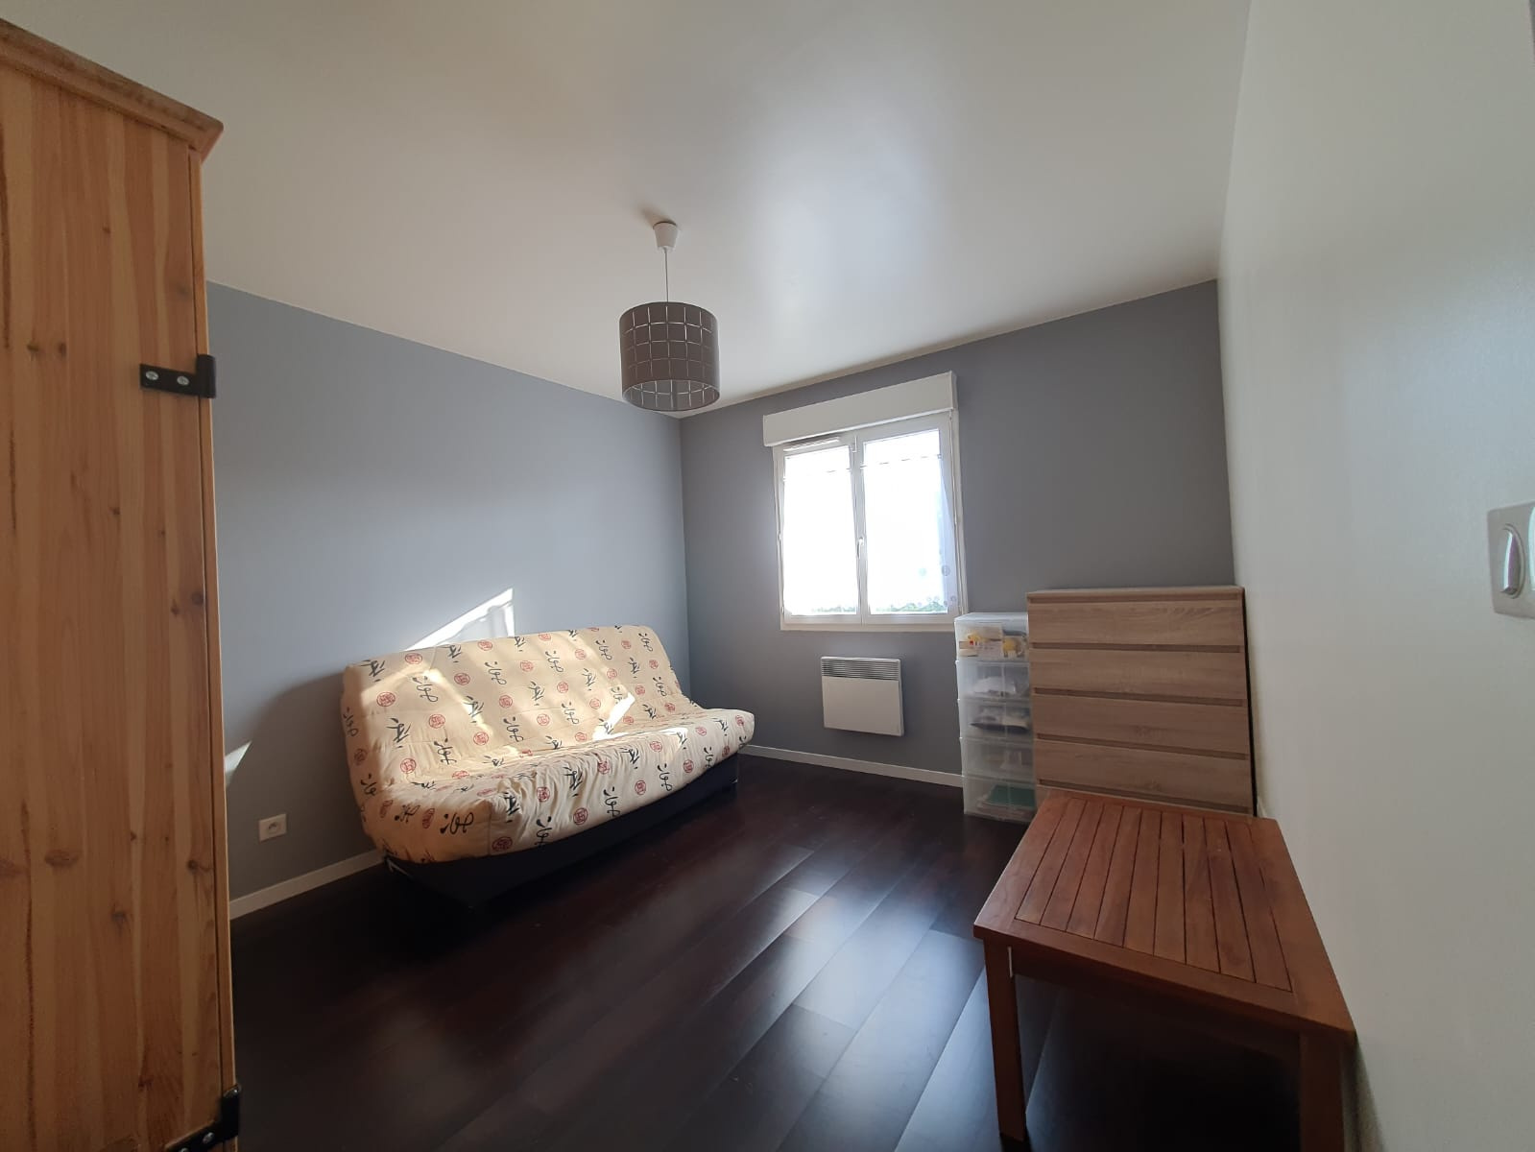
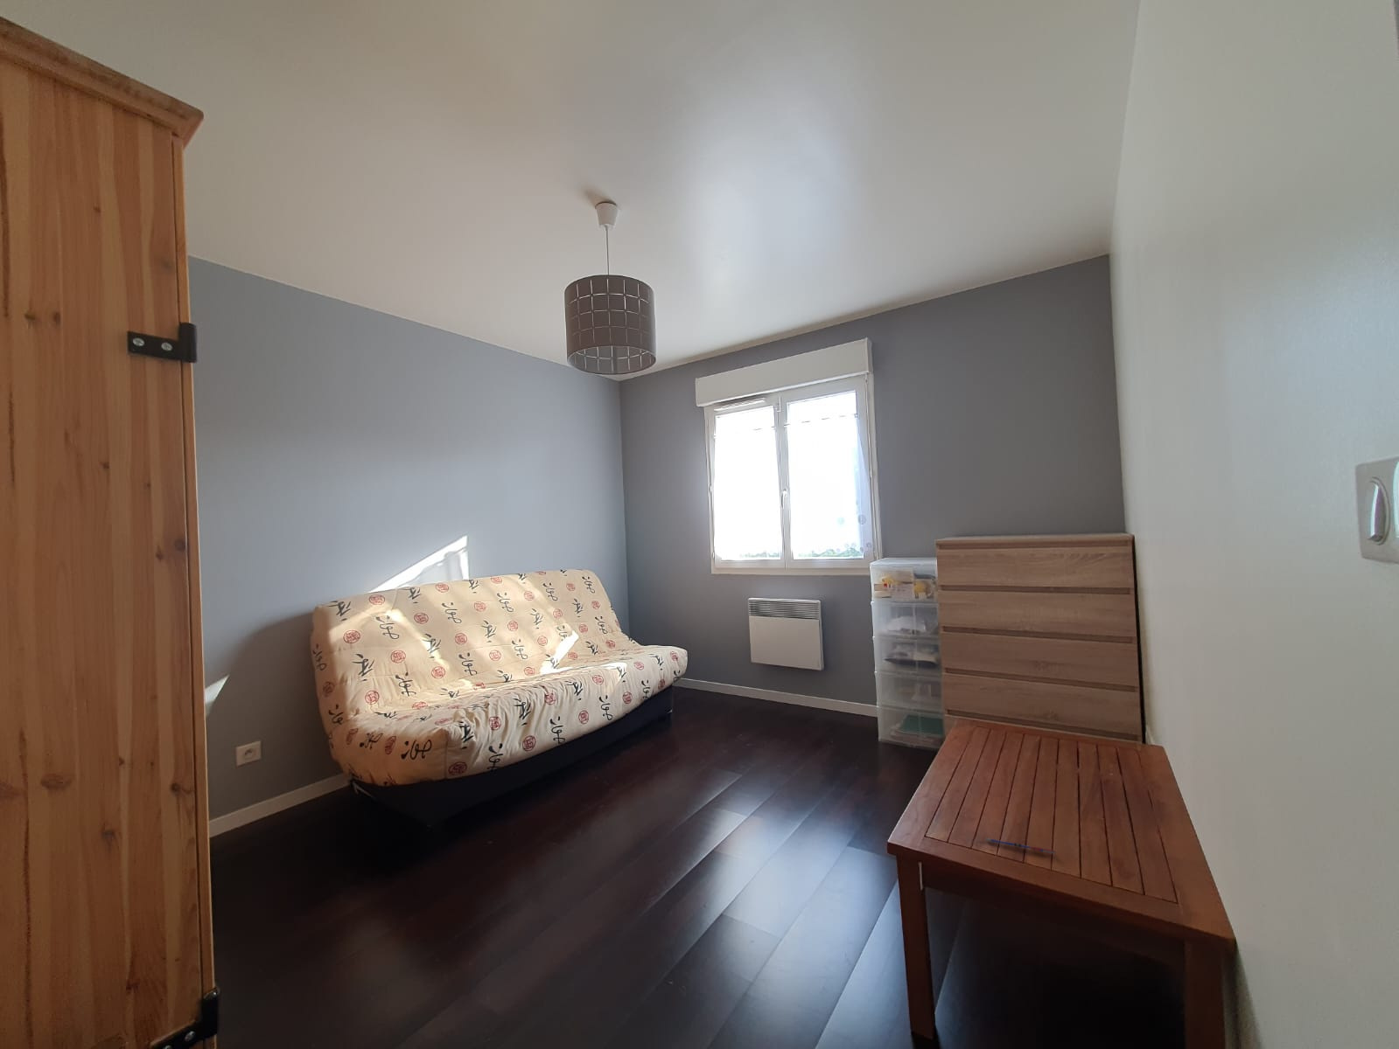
+ pen (1020, 844)
